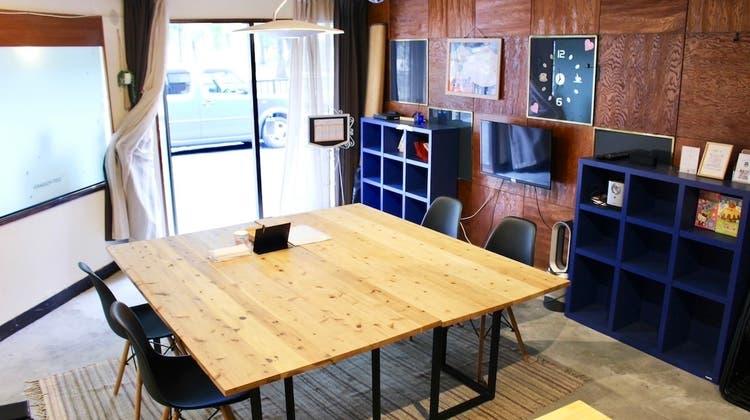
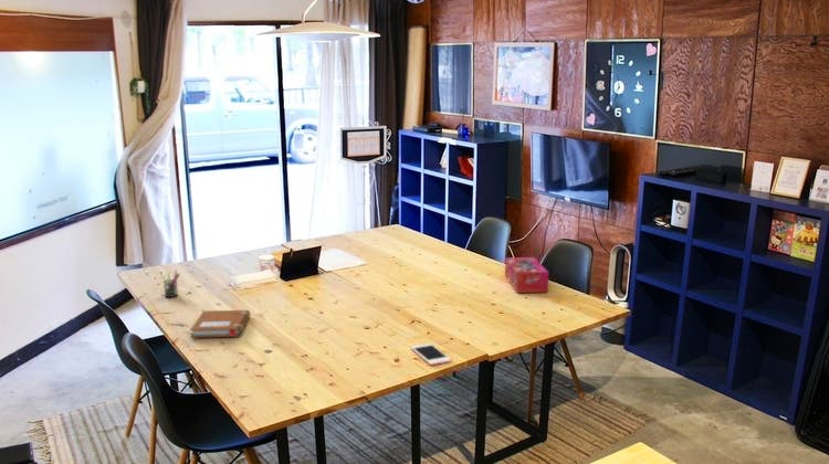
+ pen holder (170, 283)
+ notebook (221, 324)
+ cell phone (430, 354)
+ tissue box (525, 274)
